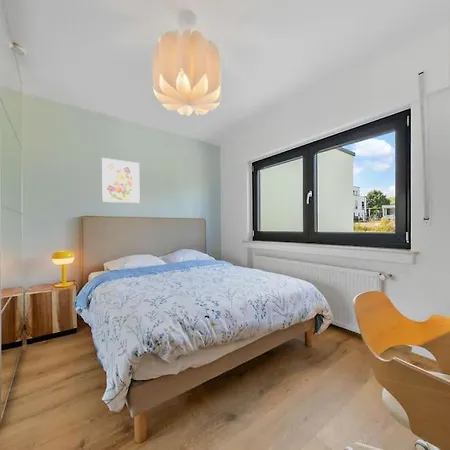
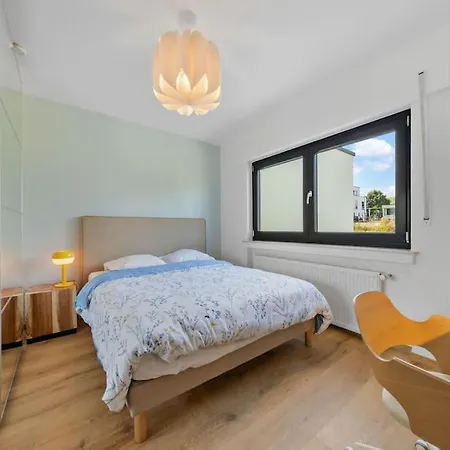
- wall art (121, 181)
